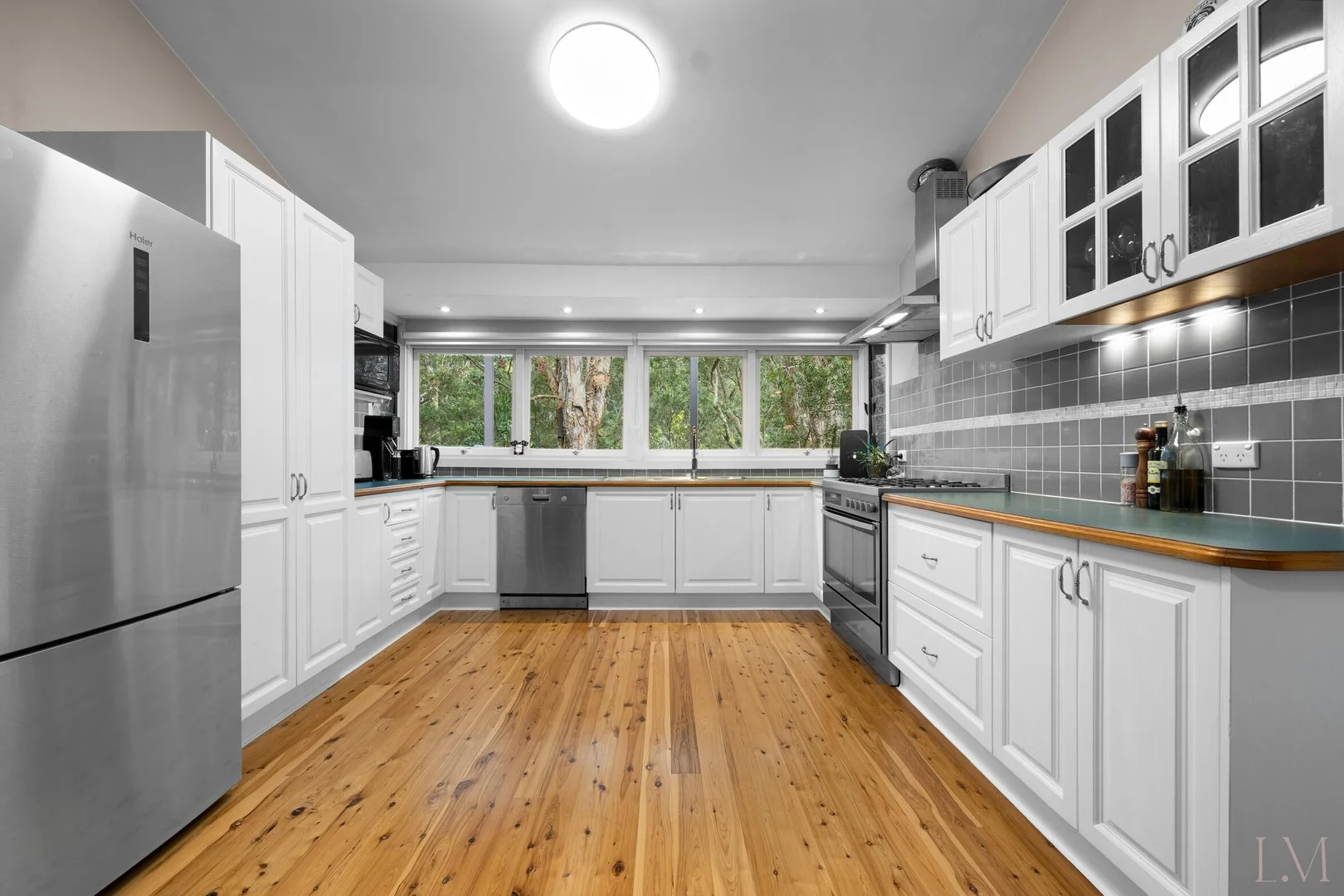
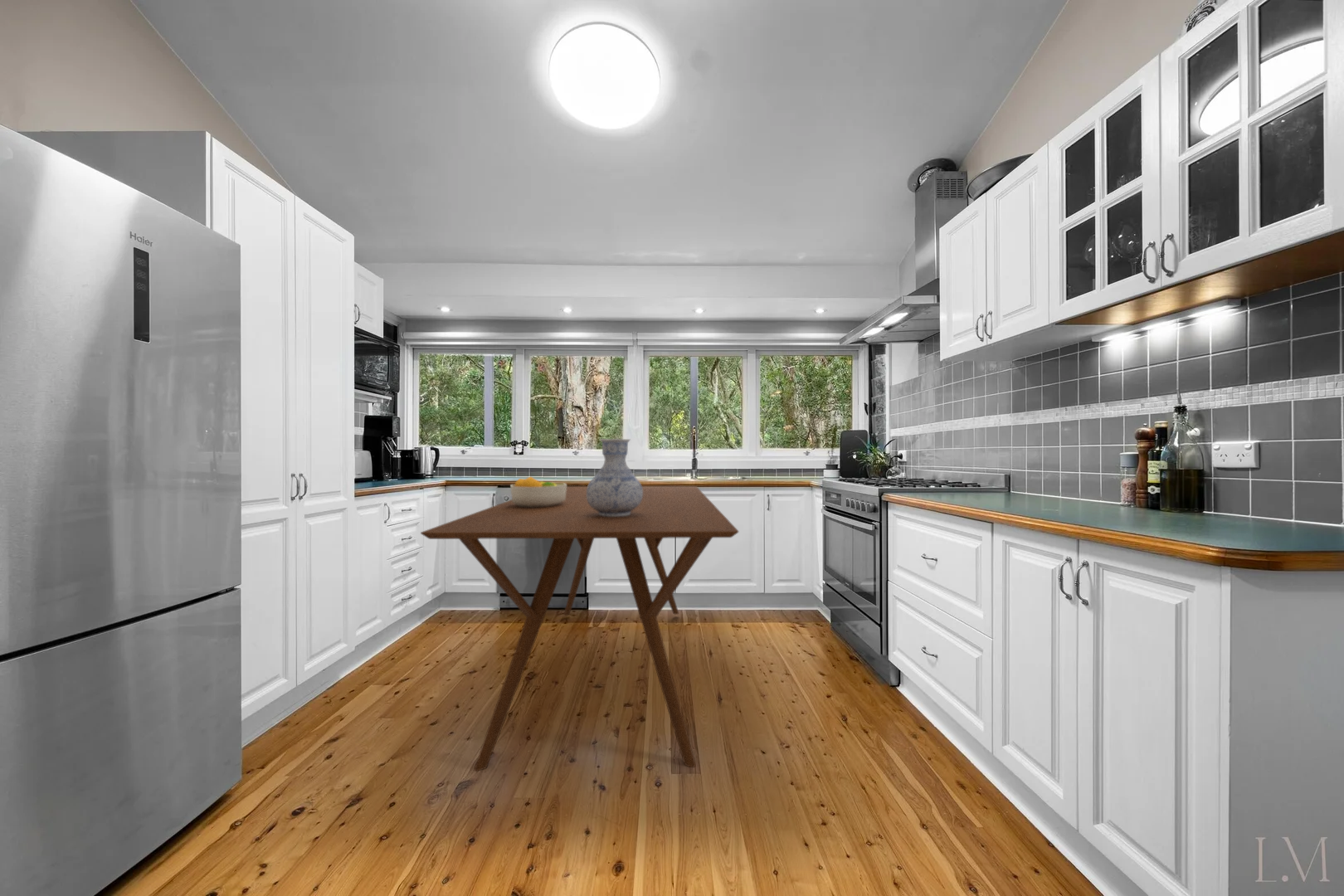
+ vase (615, 476)
+ fruit bowl (538, 489)
+ dining table (628, 577)
